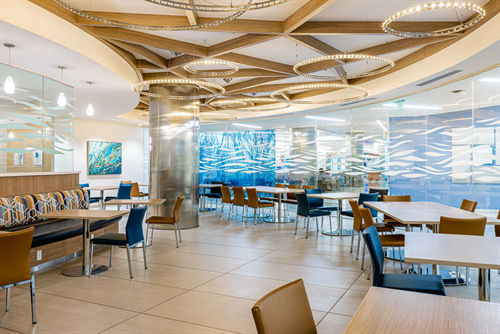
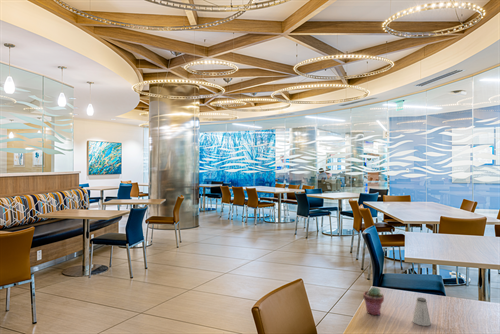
+ potted succulent (373, 299)
+ saltshaker (421, 310)
